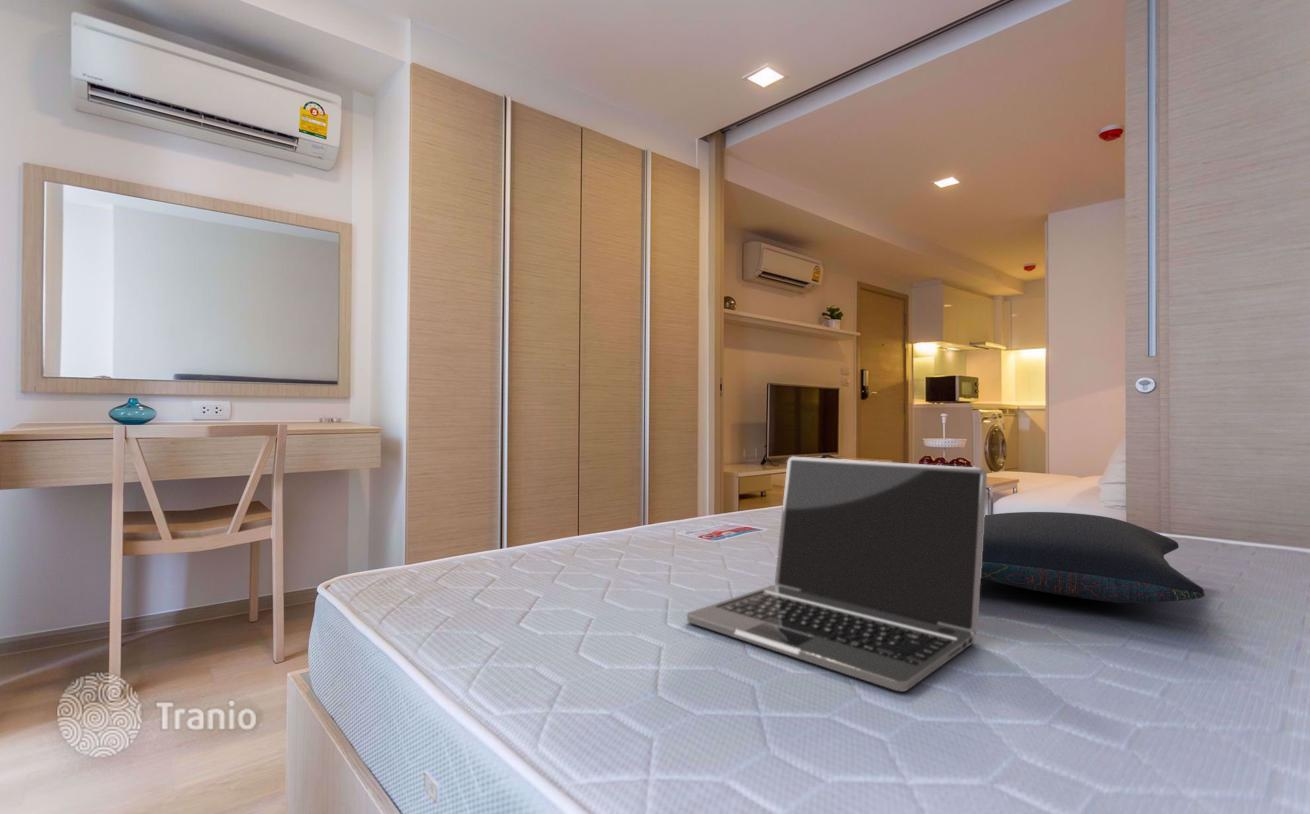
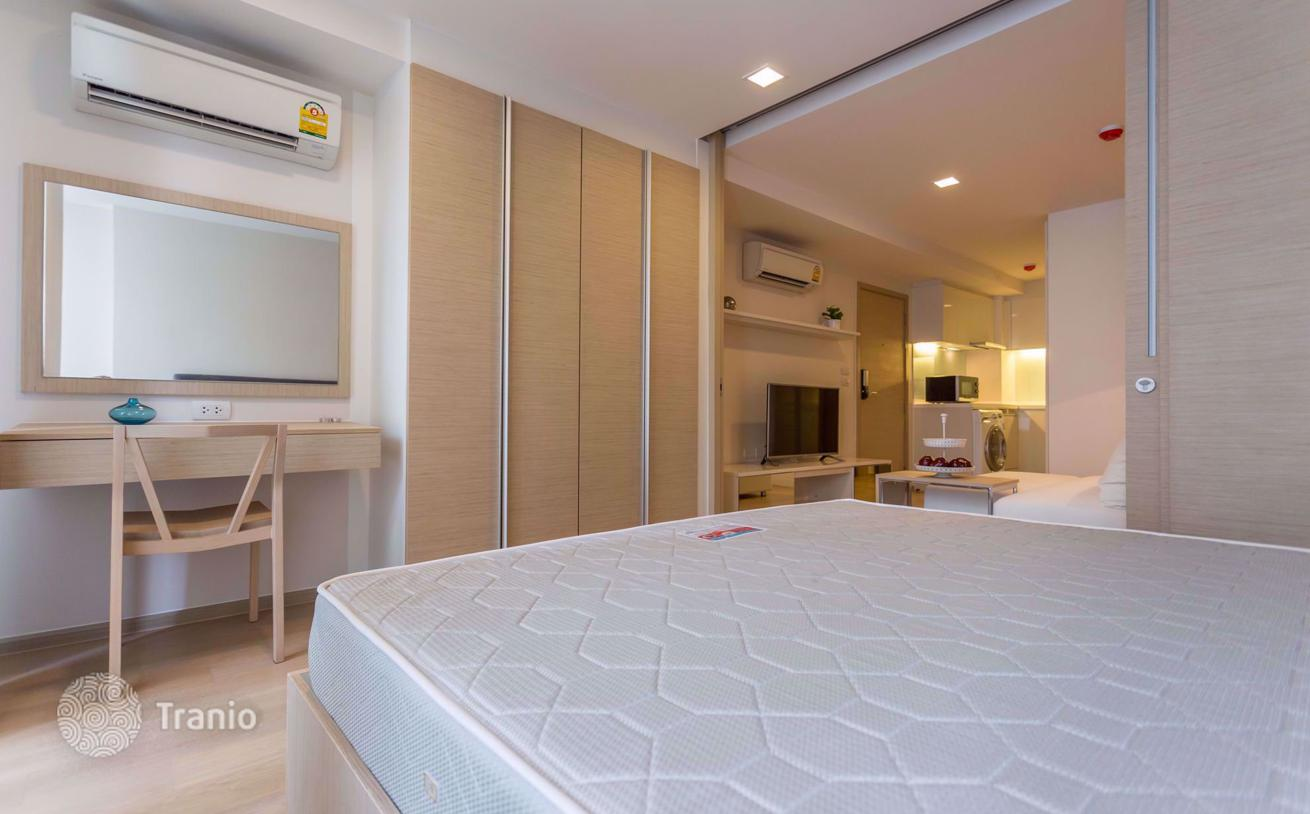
- laptop (832, 547)
- pillow (1044, 548)
